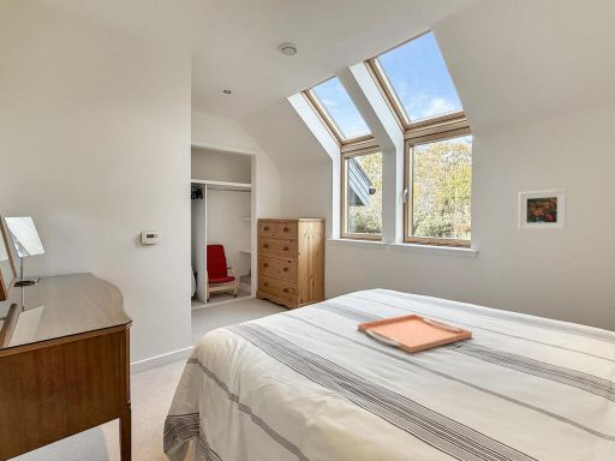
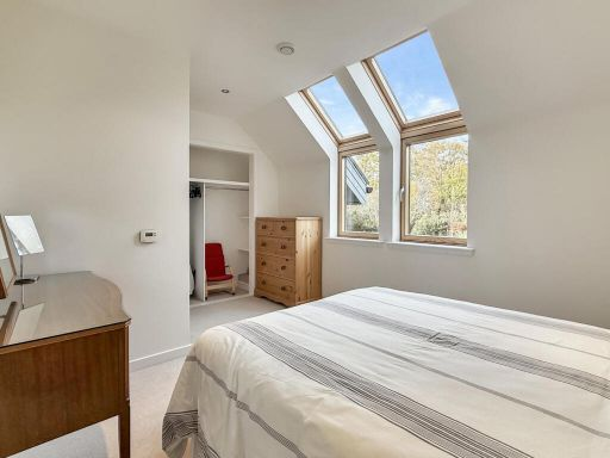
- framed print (541, 210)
- serving tray (412, 330)
